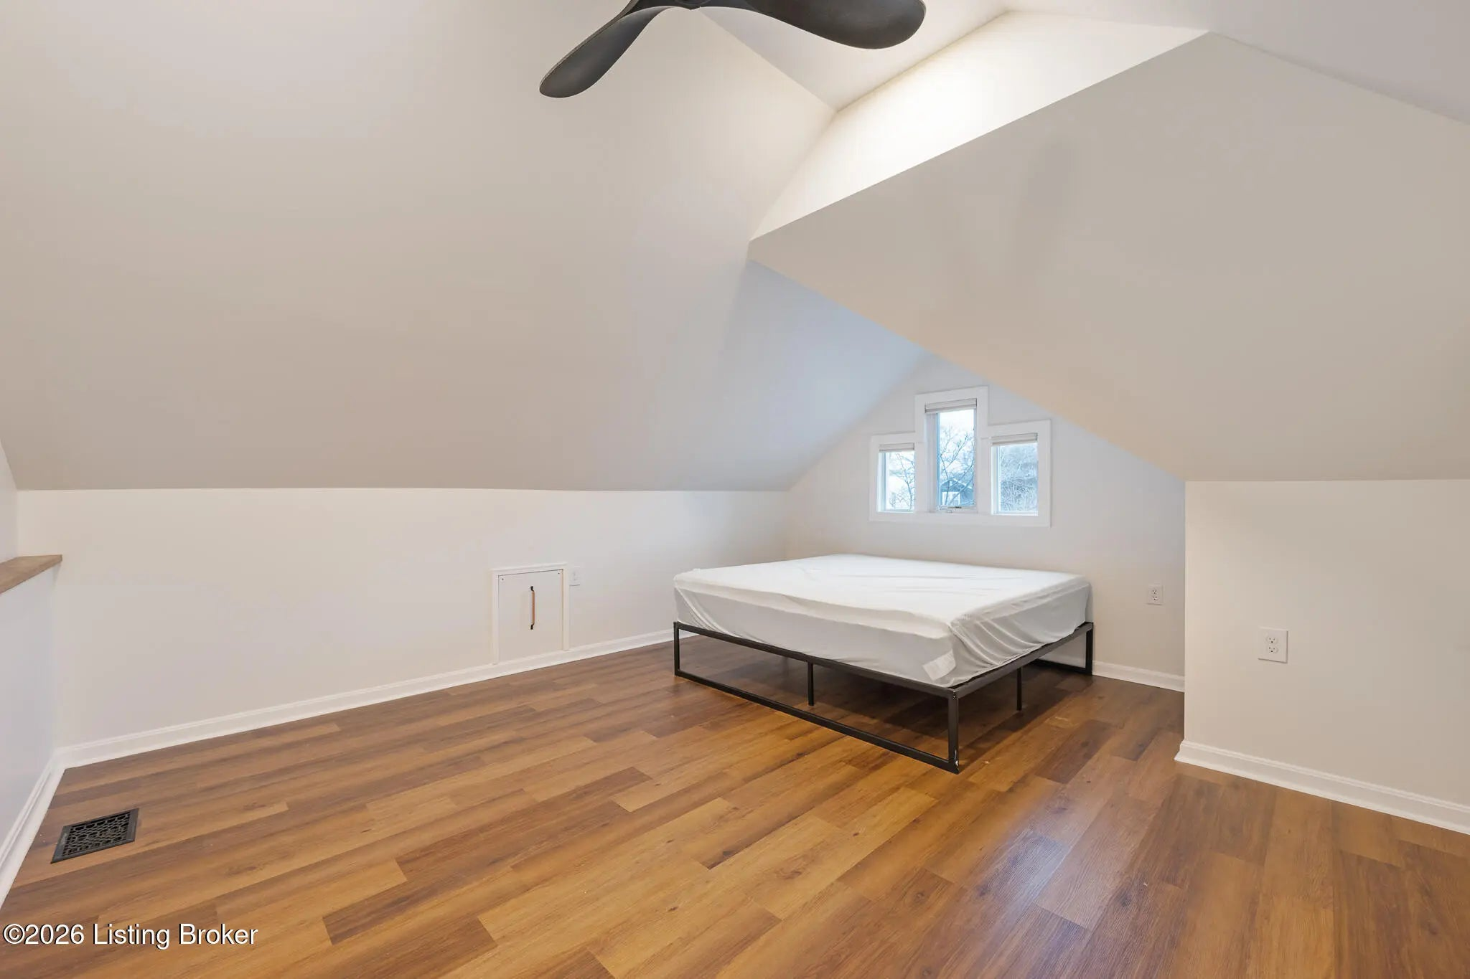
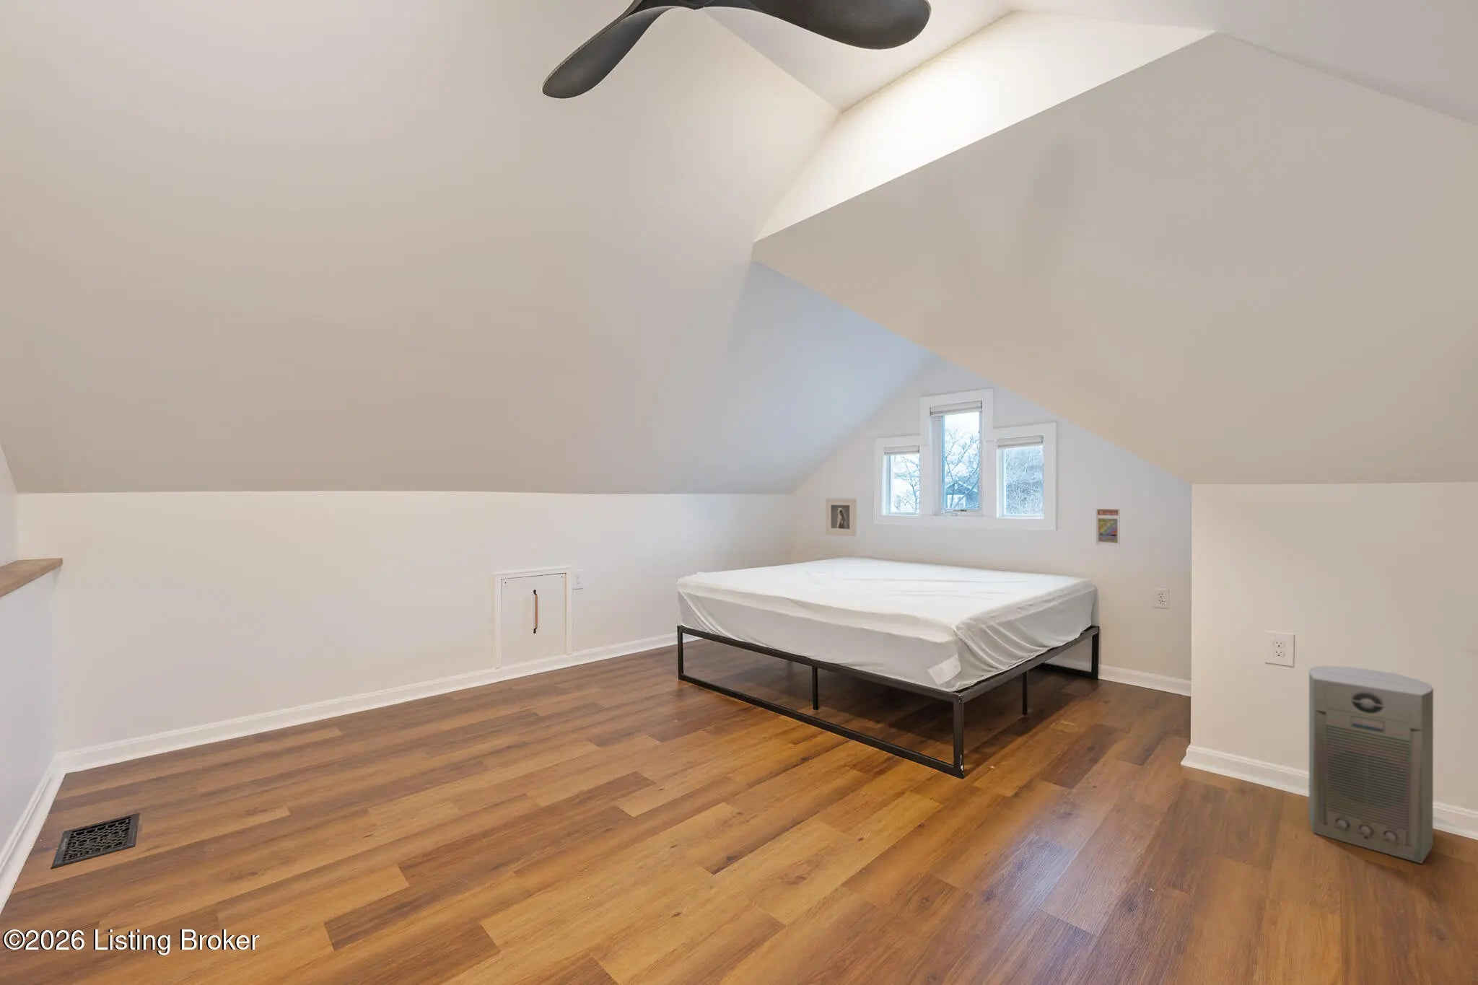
+ fan (1368, 753)
+ trading card display case (1108, 527)
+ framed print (840, 517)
